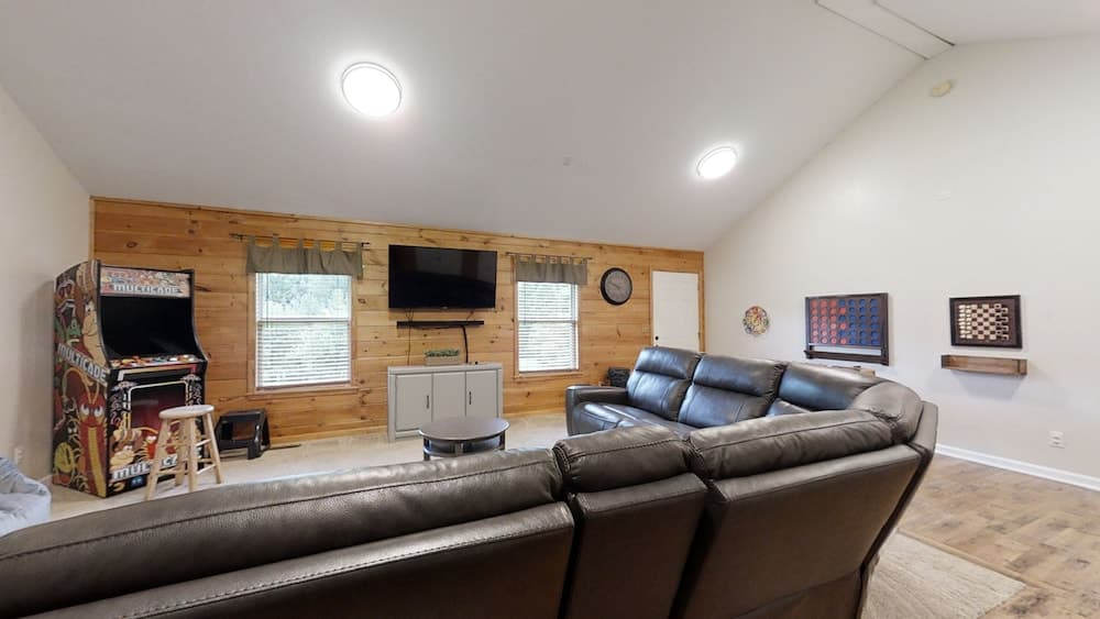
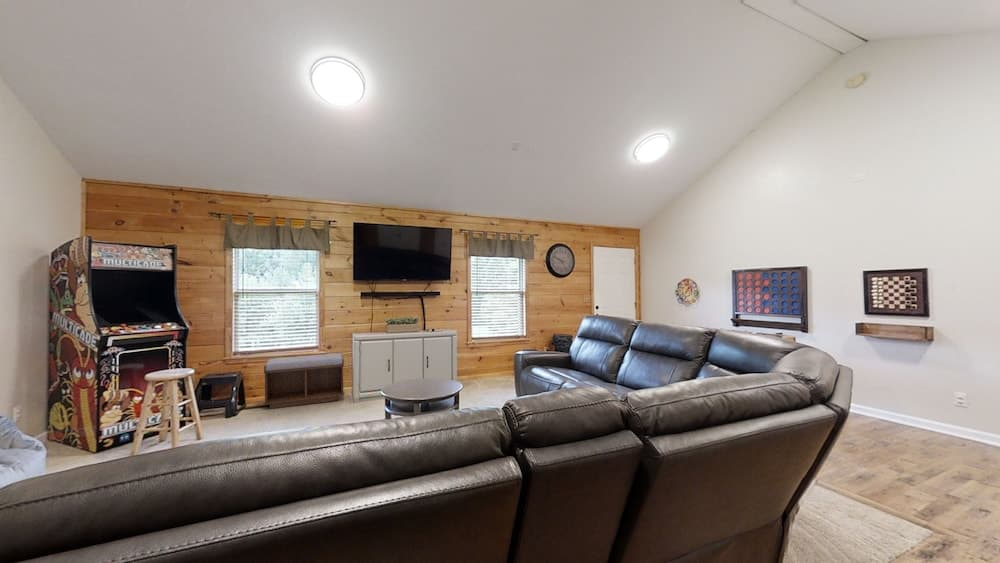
+ bench (305, 378)
